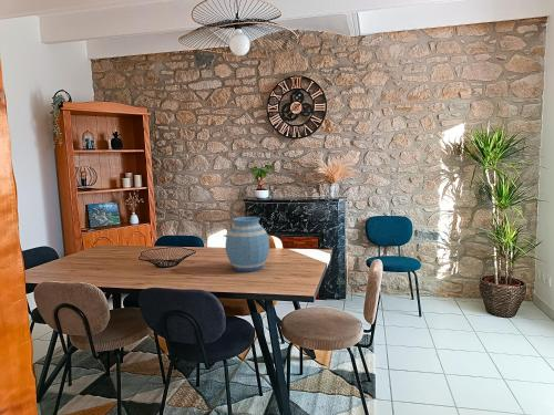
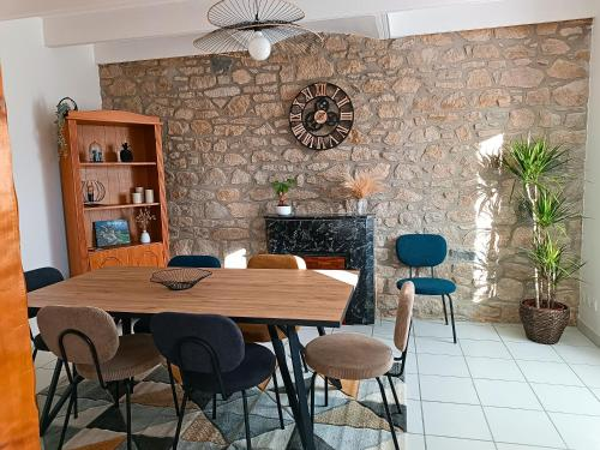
- vase (247, 242)
